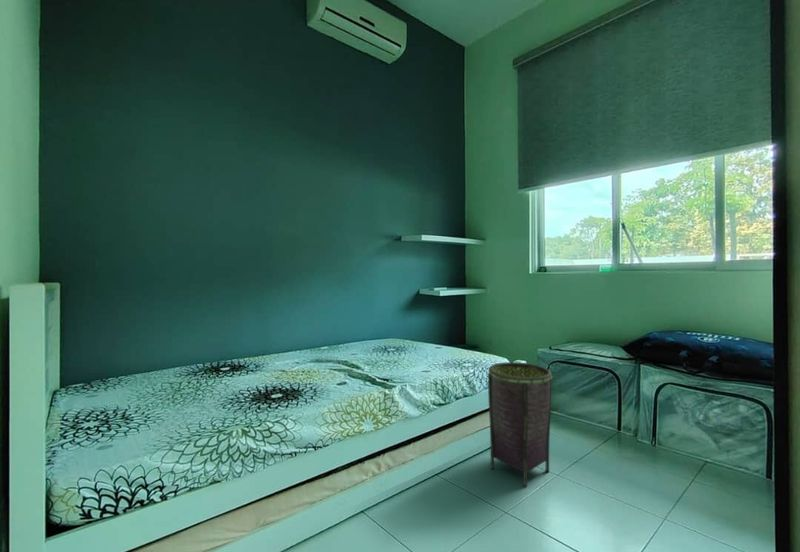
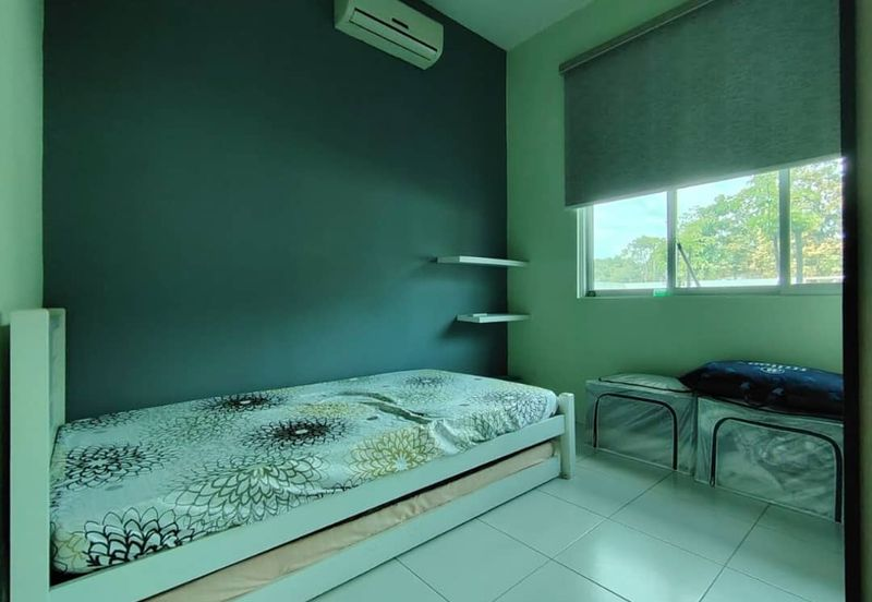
- woven basket (519, 419)
